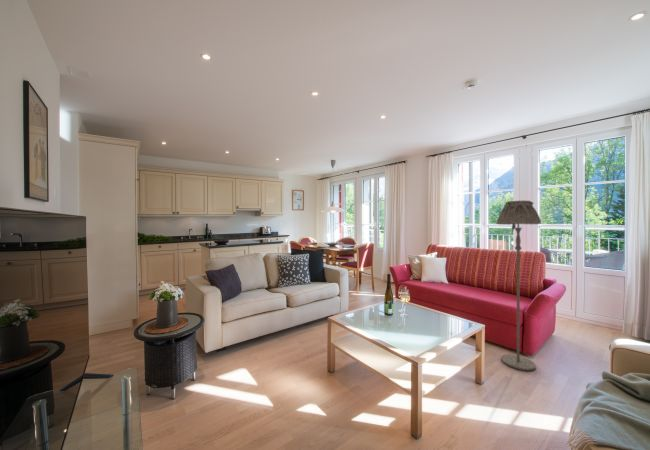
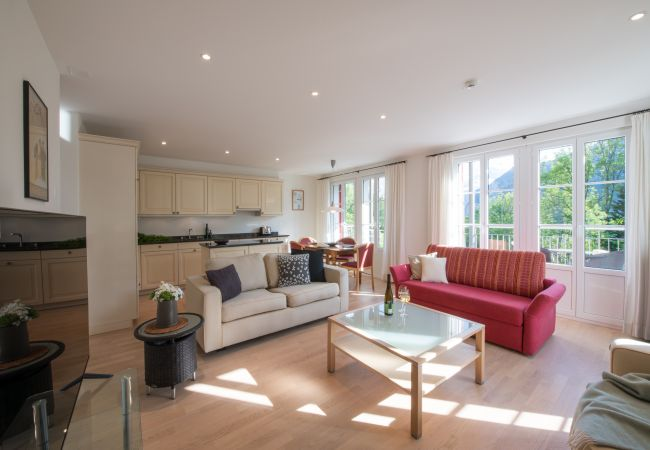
- floor lamp (517, 282)
